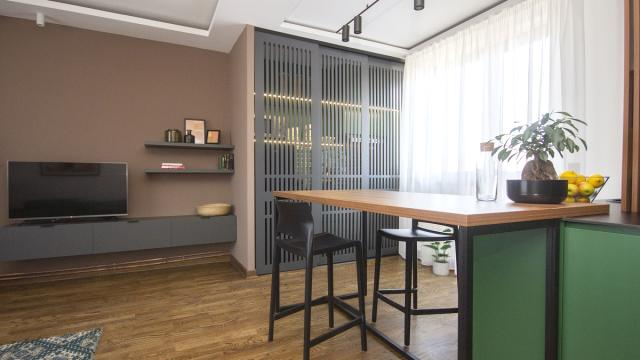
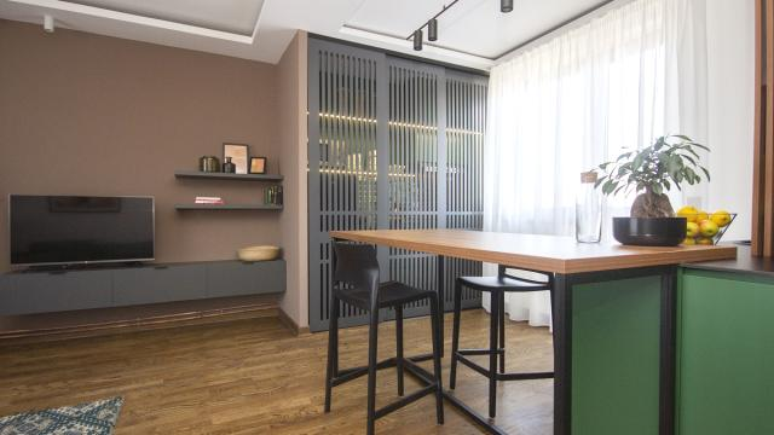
- potted plant (438, 250)
